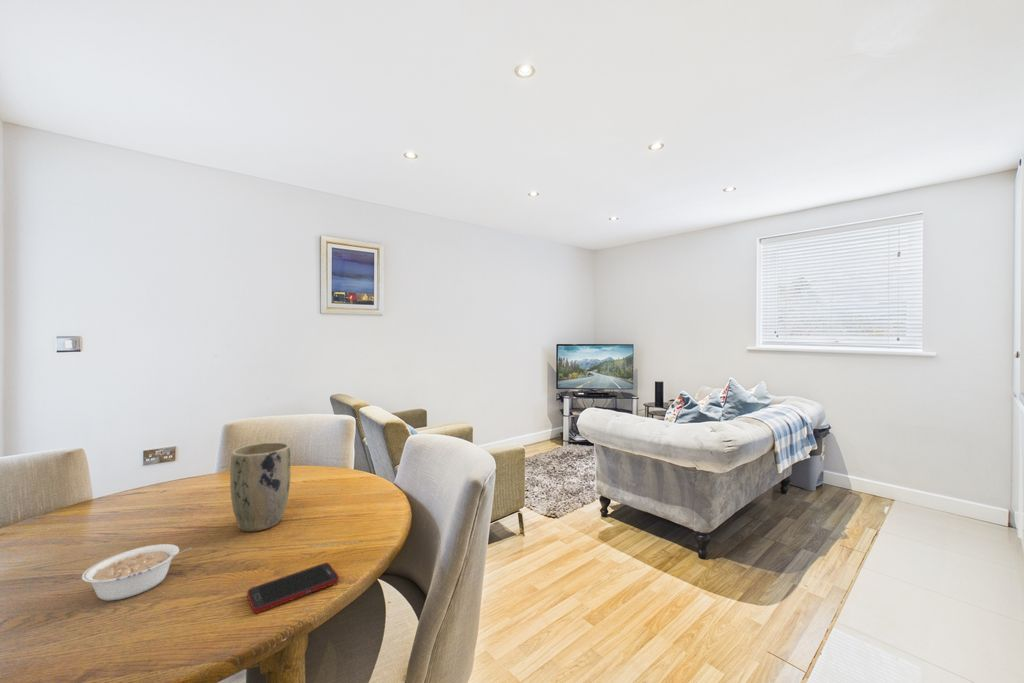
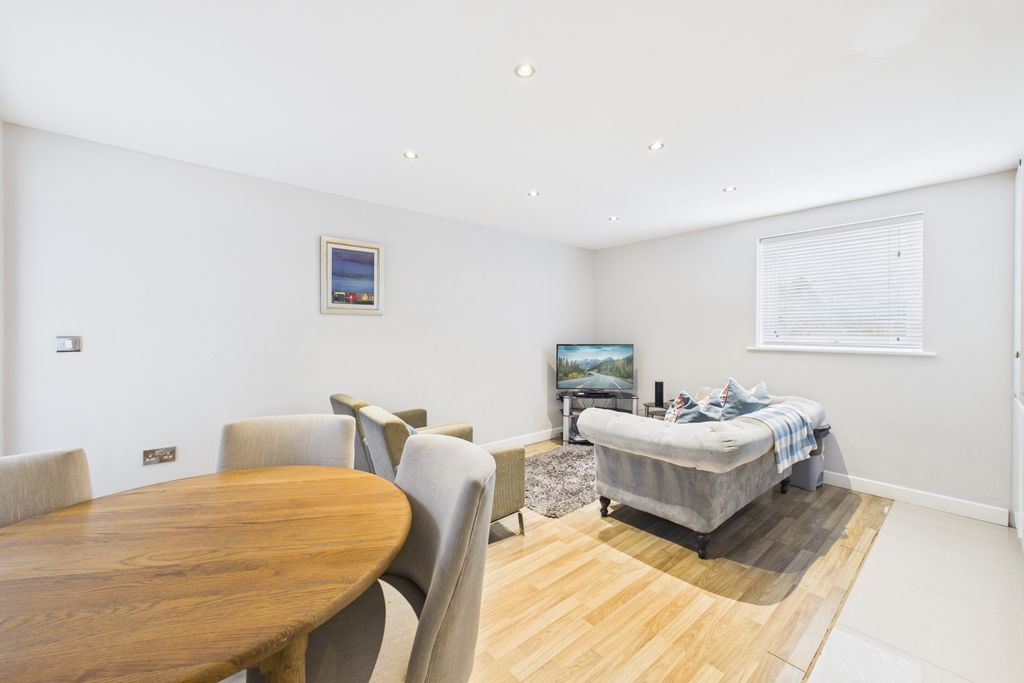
- plant pot (261, 485)
- cell phone (294, 585)
- legume (137, 569)
